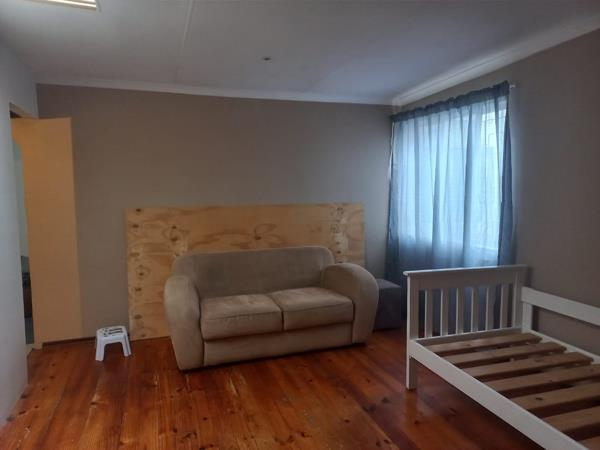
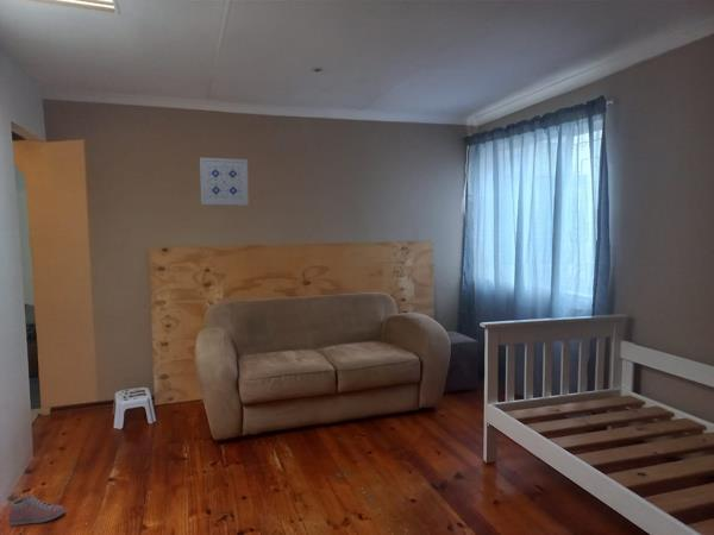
+ wall art (224, 181)
+ sneaker (36, 506)
